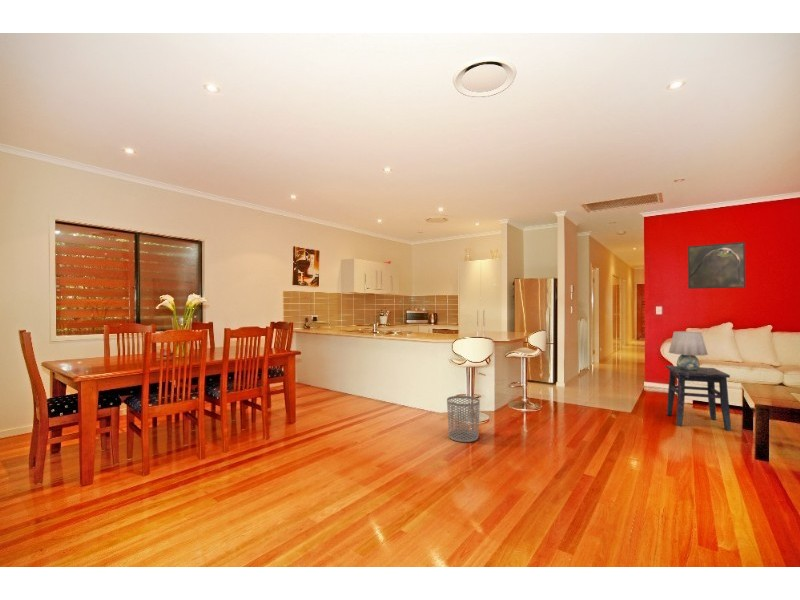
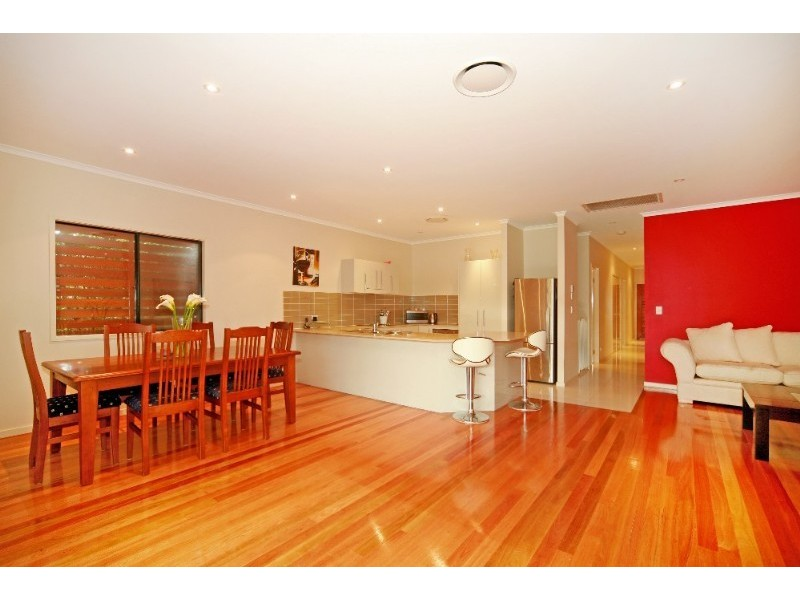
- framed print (715, 266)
- waste bin (463, 418)
- side table (696, 396)
- table lamp (687, 350)
